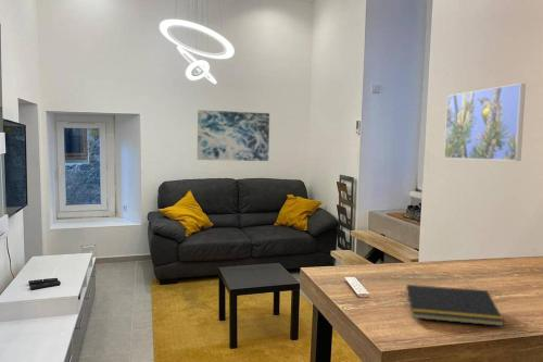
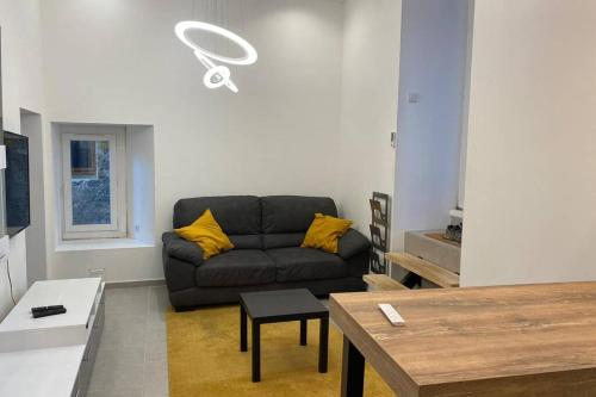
- notepad (451, 303)
- wall art (233, 136)
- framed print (480, 125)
